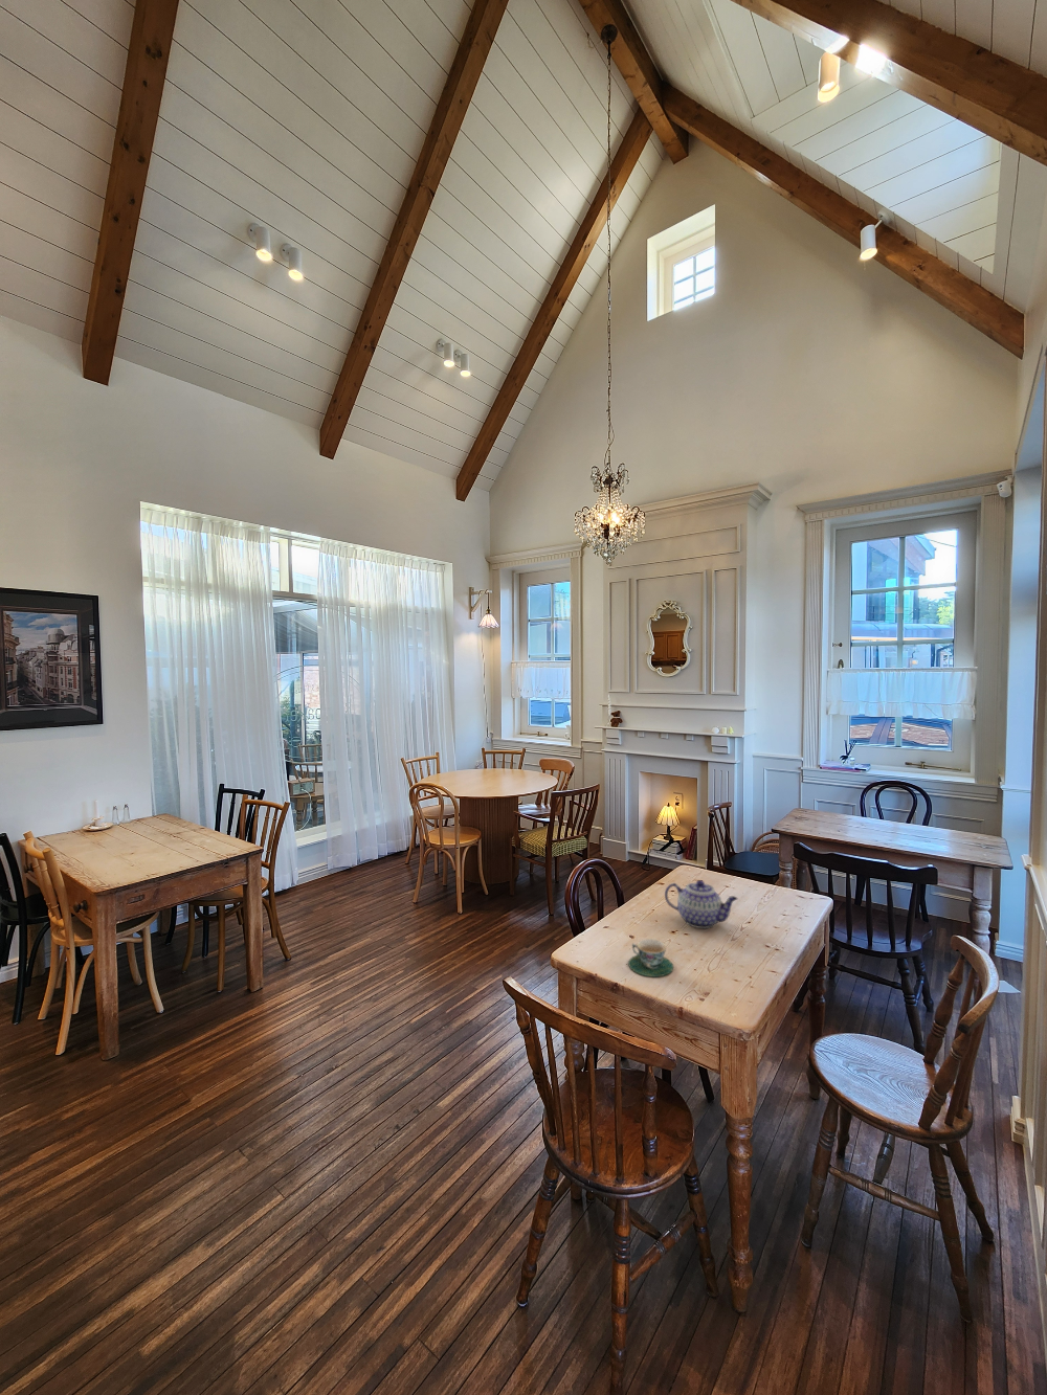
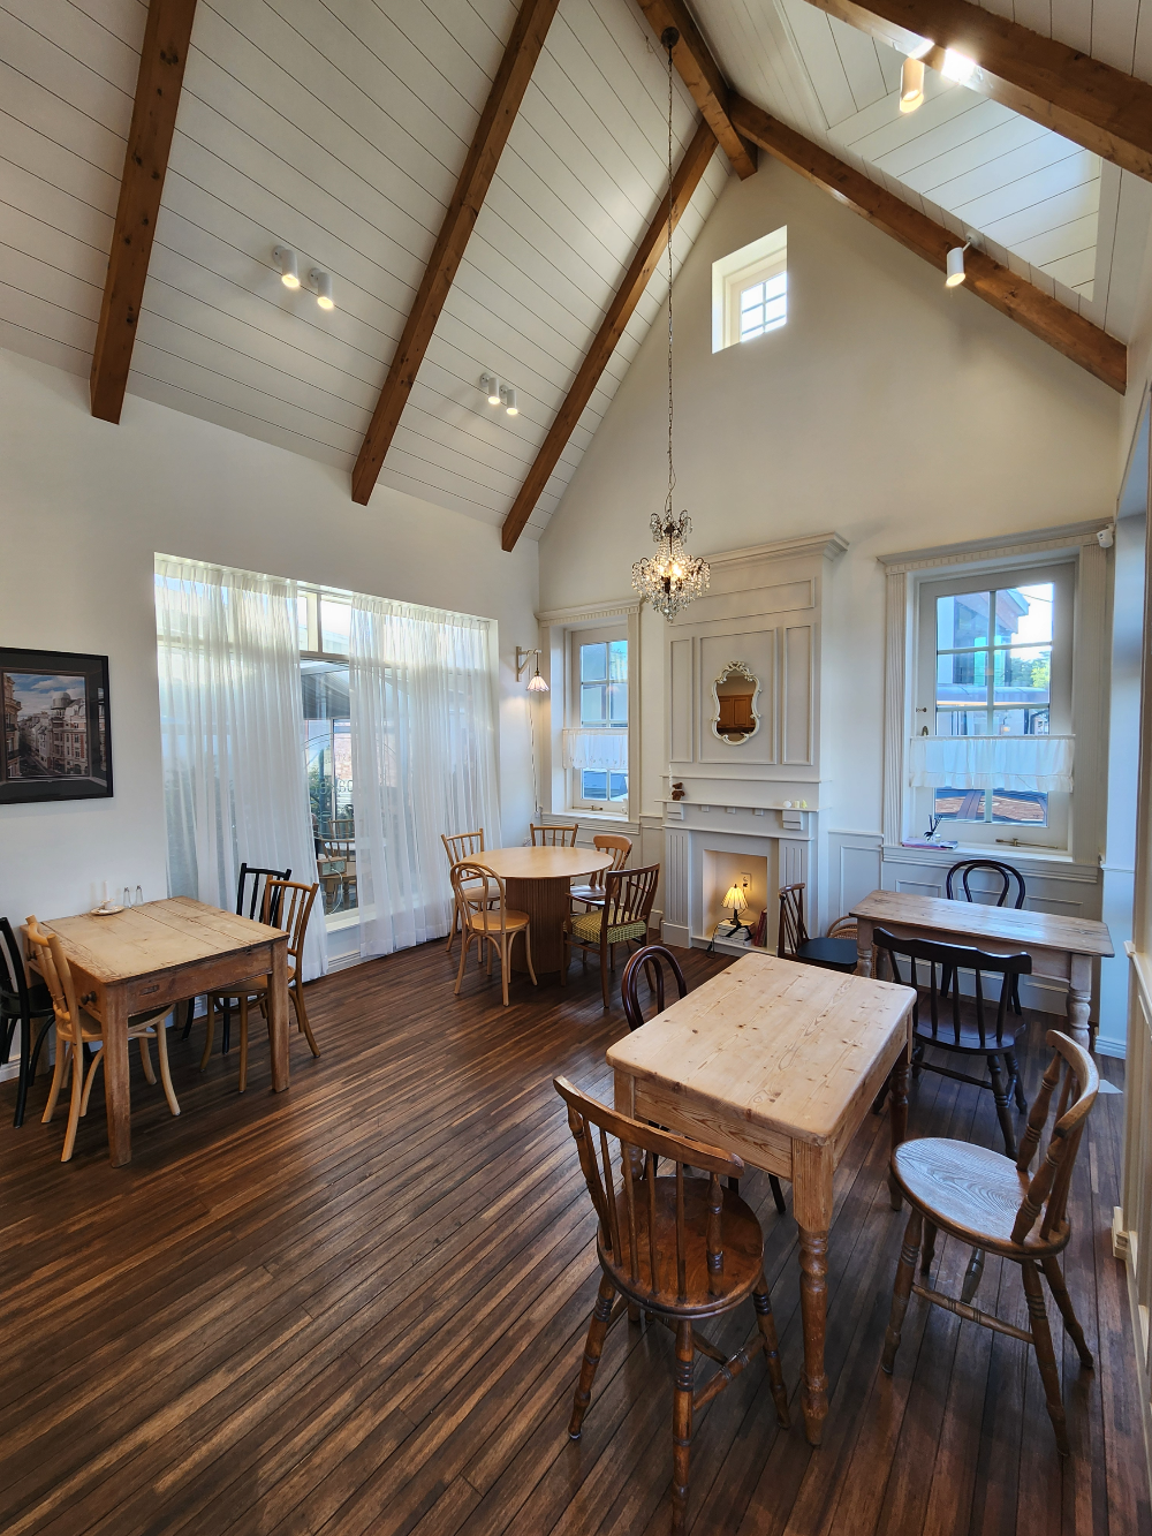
- teacup (650, 954)
- teapot (699, 901)
